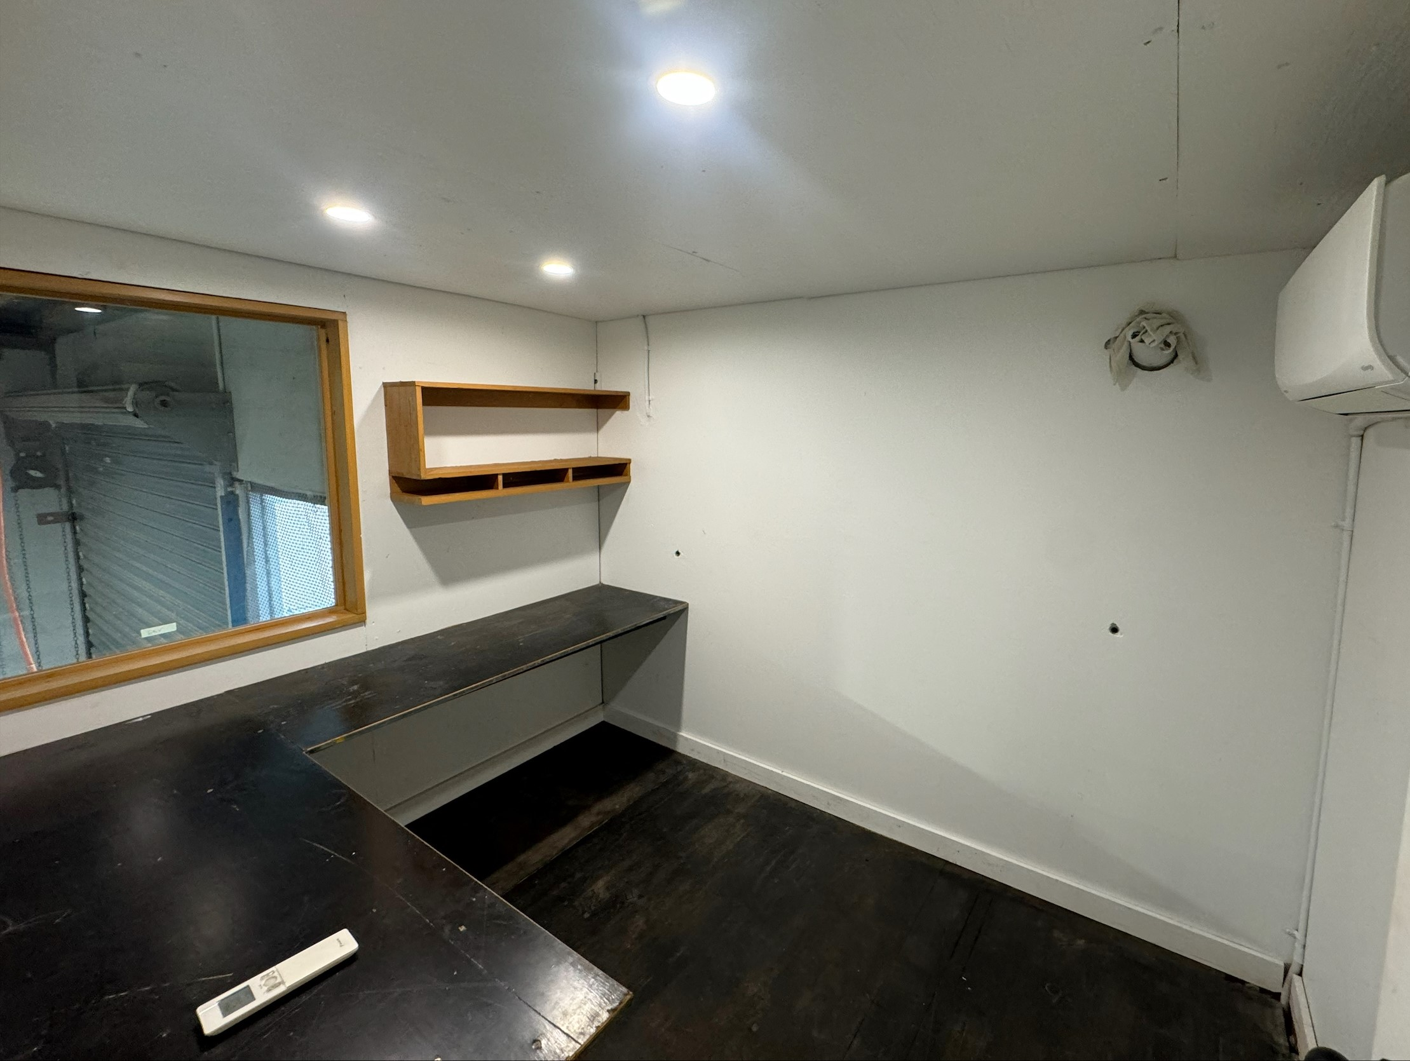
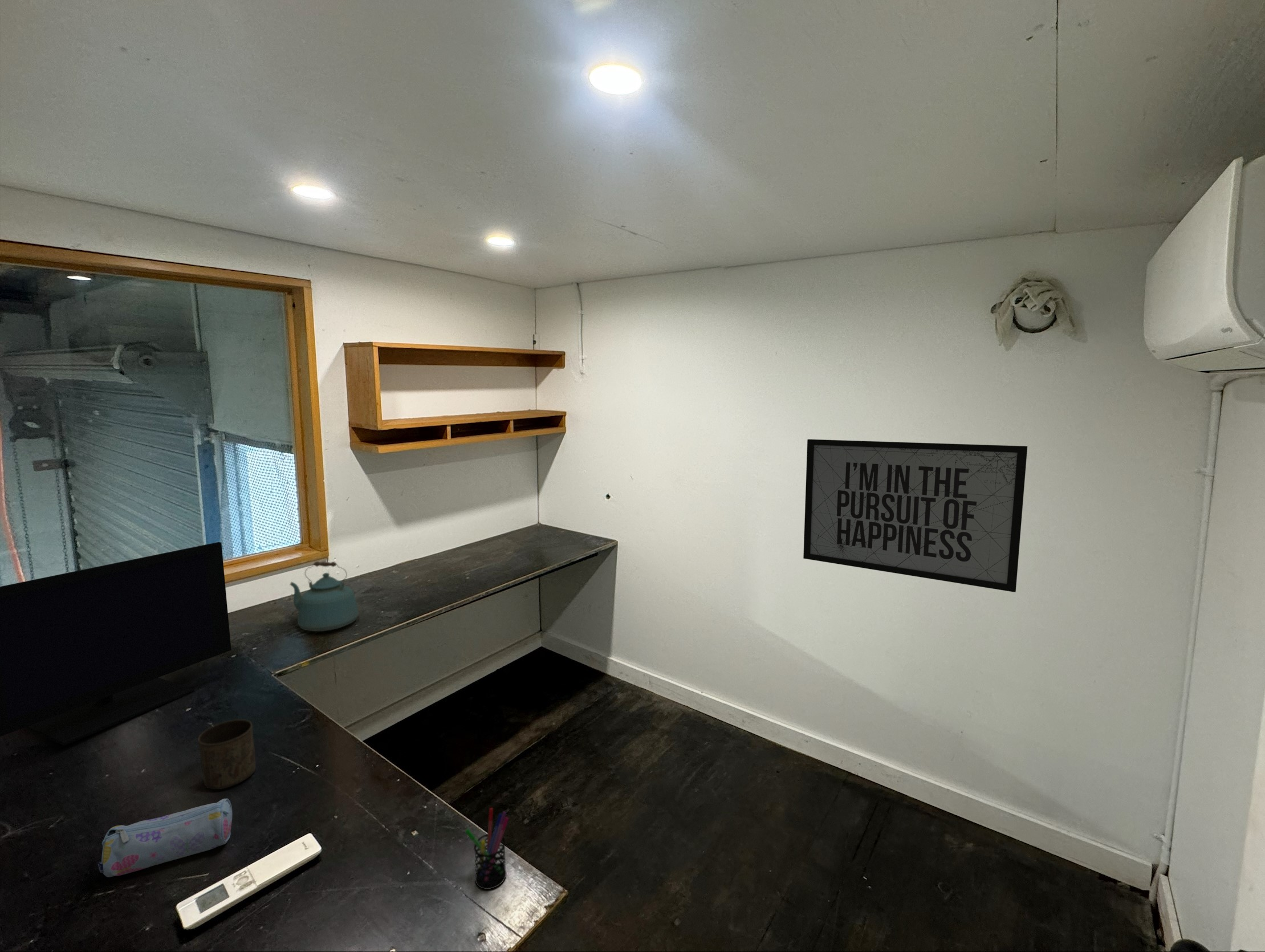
+ monitor (92, 634)
+ cup (227, 754)
+ mirror (902, 508)
+ kettle (322, 592)
+ pen holder (486, 847)
+ pencil case (170, 835)
